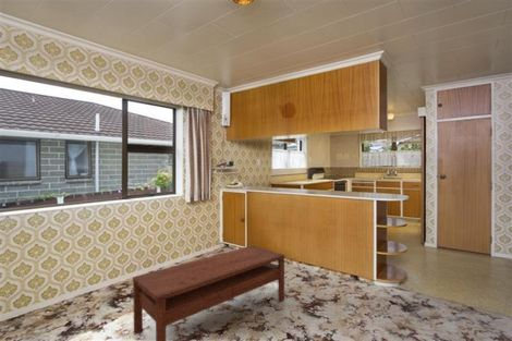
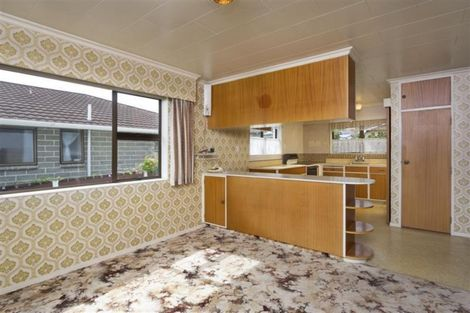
- coffee table (217, 289)
